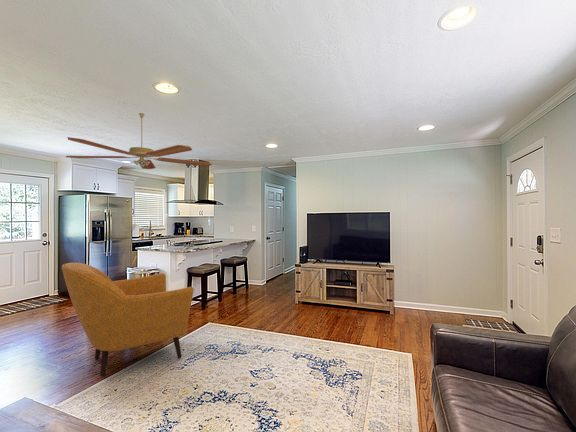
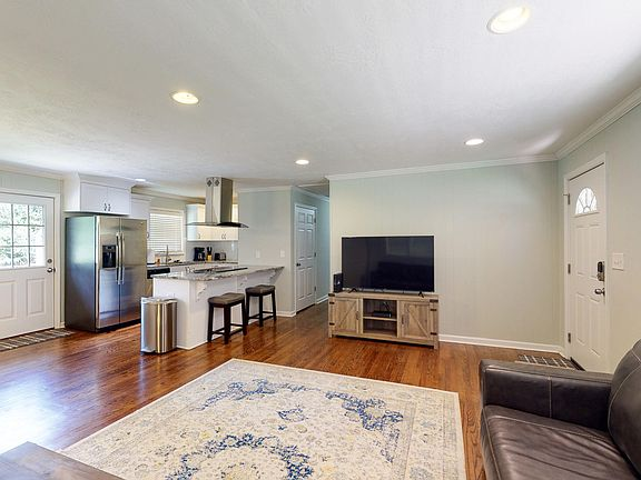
- armchair (126, 309)
- ceiling fan (141, 141)
